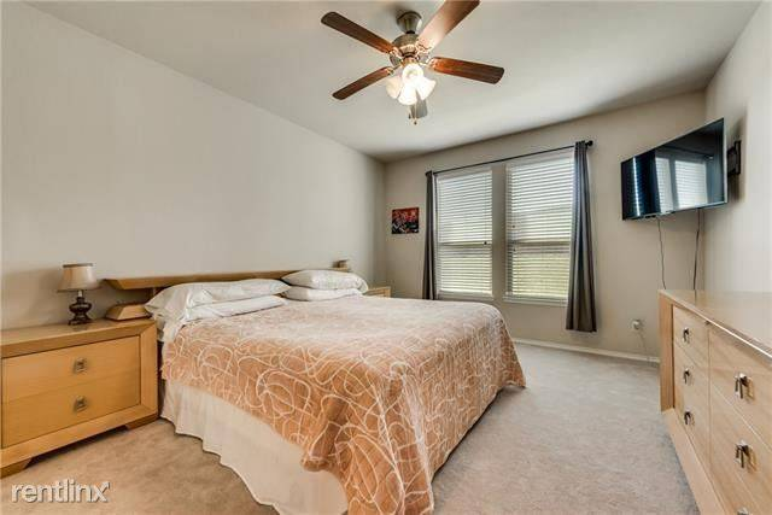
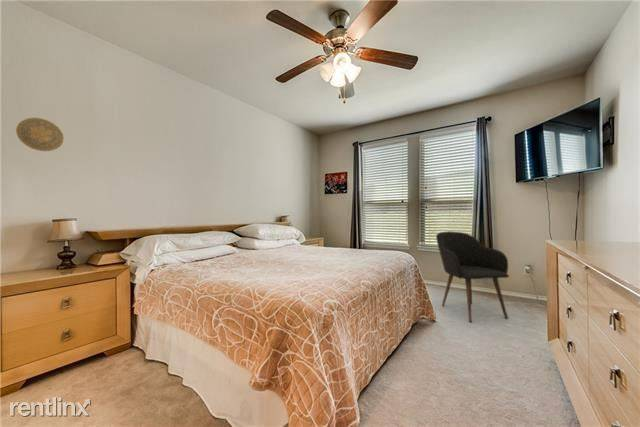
+ decorative plate (41, 134)
+ armchair (472, 272)
